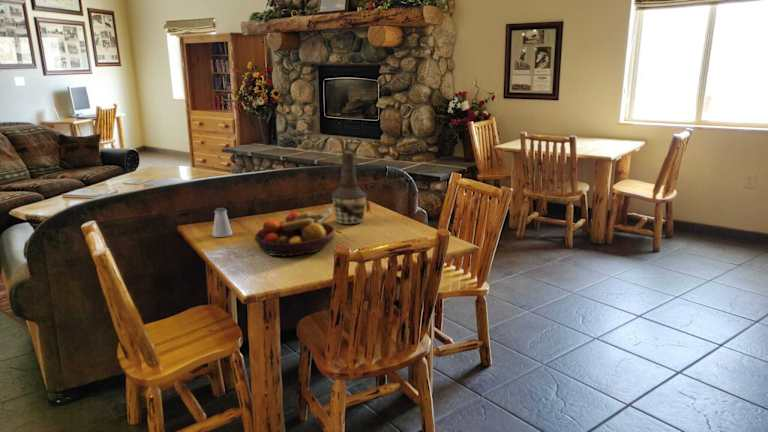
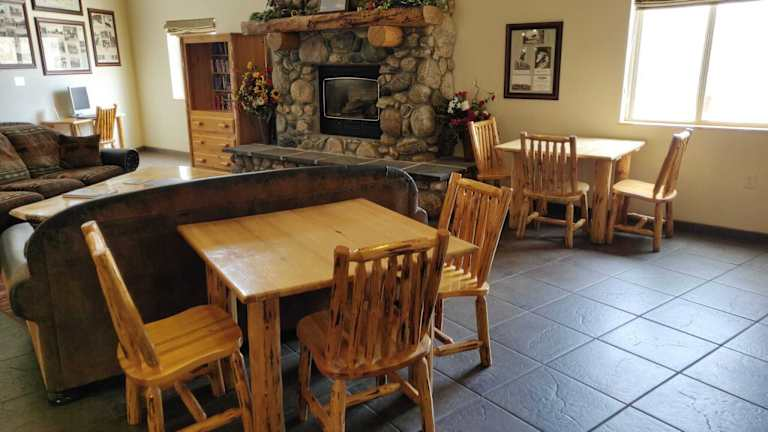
- fruit bowl (295, 228)
- saltshaker (221, 221)
- bottle (350, 187)
